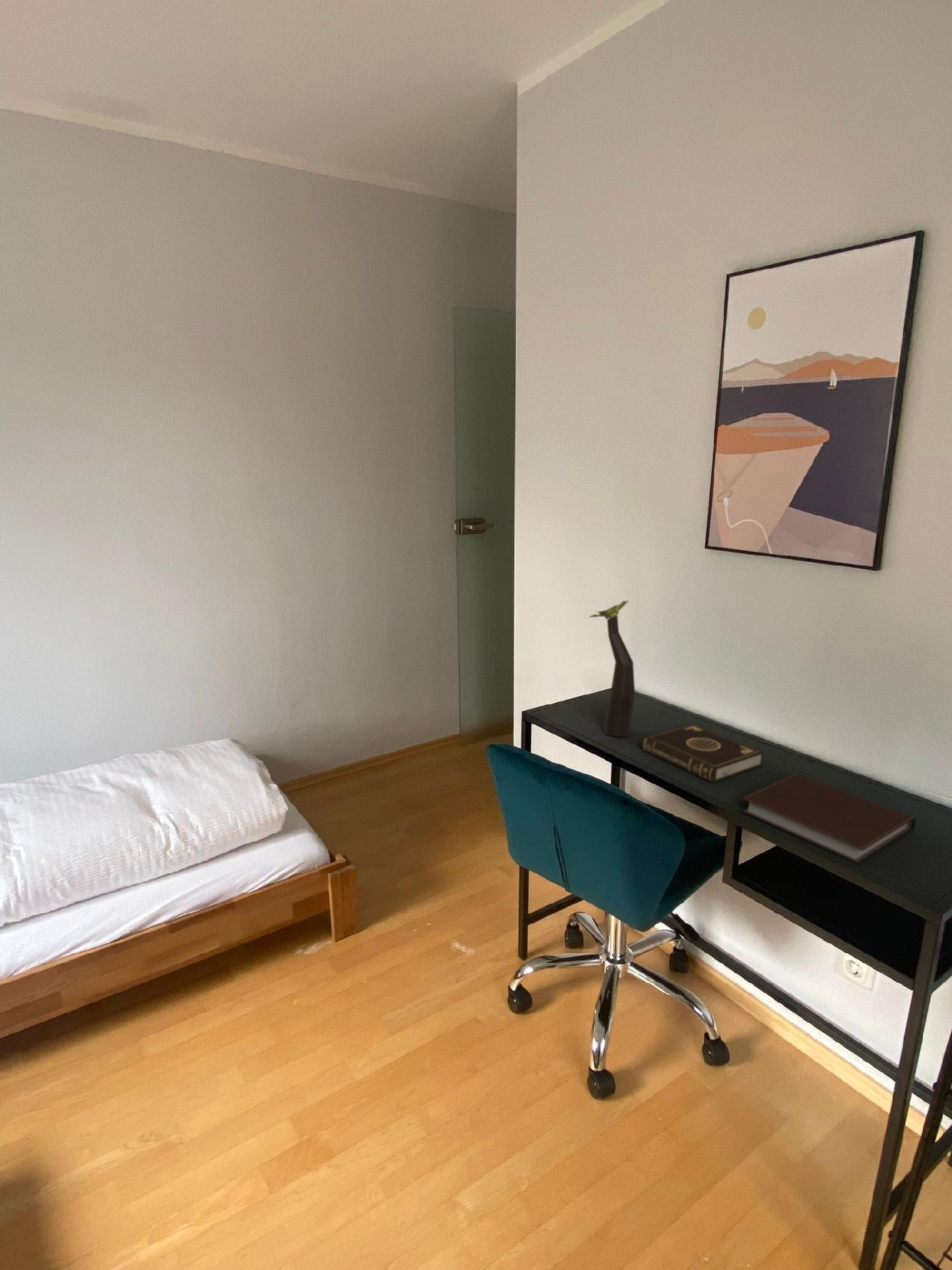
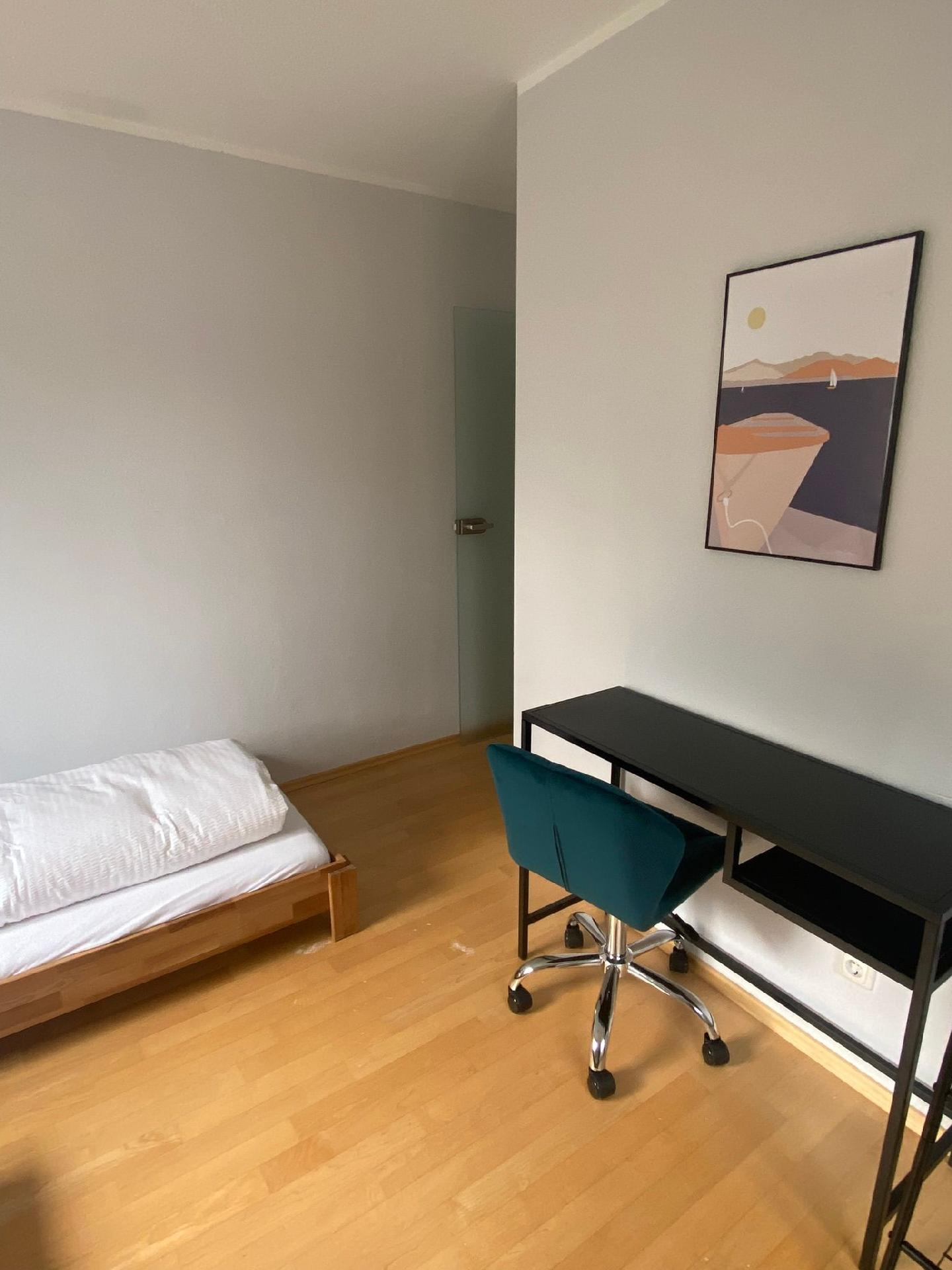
- notebook (826, 814)
- book (701, 751)
- plant (614, 667)
